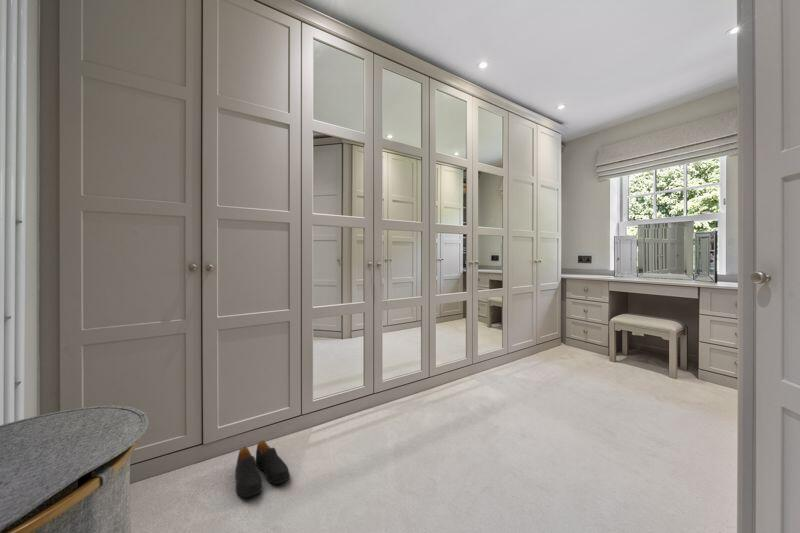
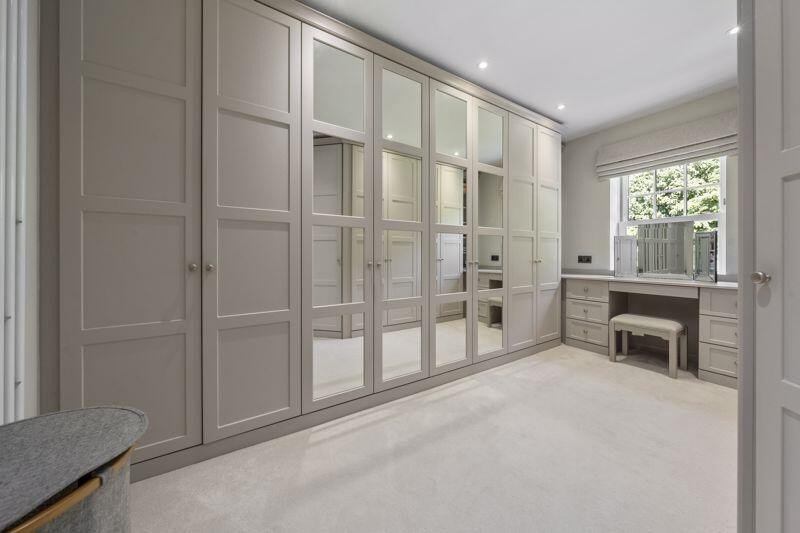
- shoes (259, 465)
